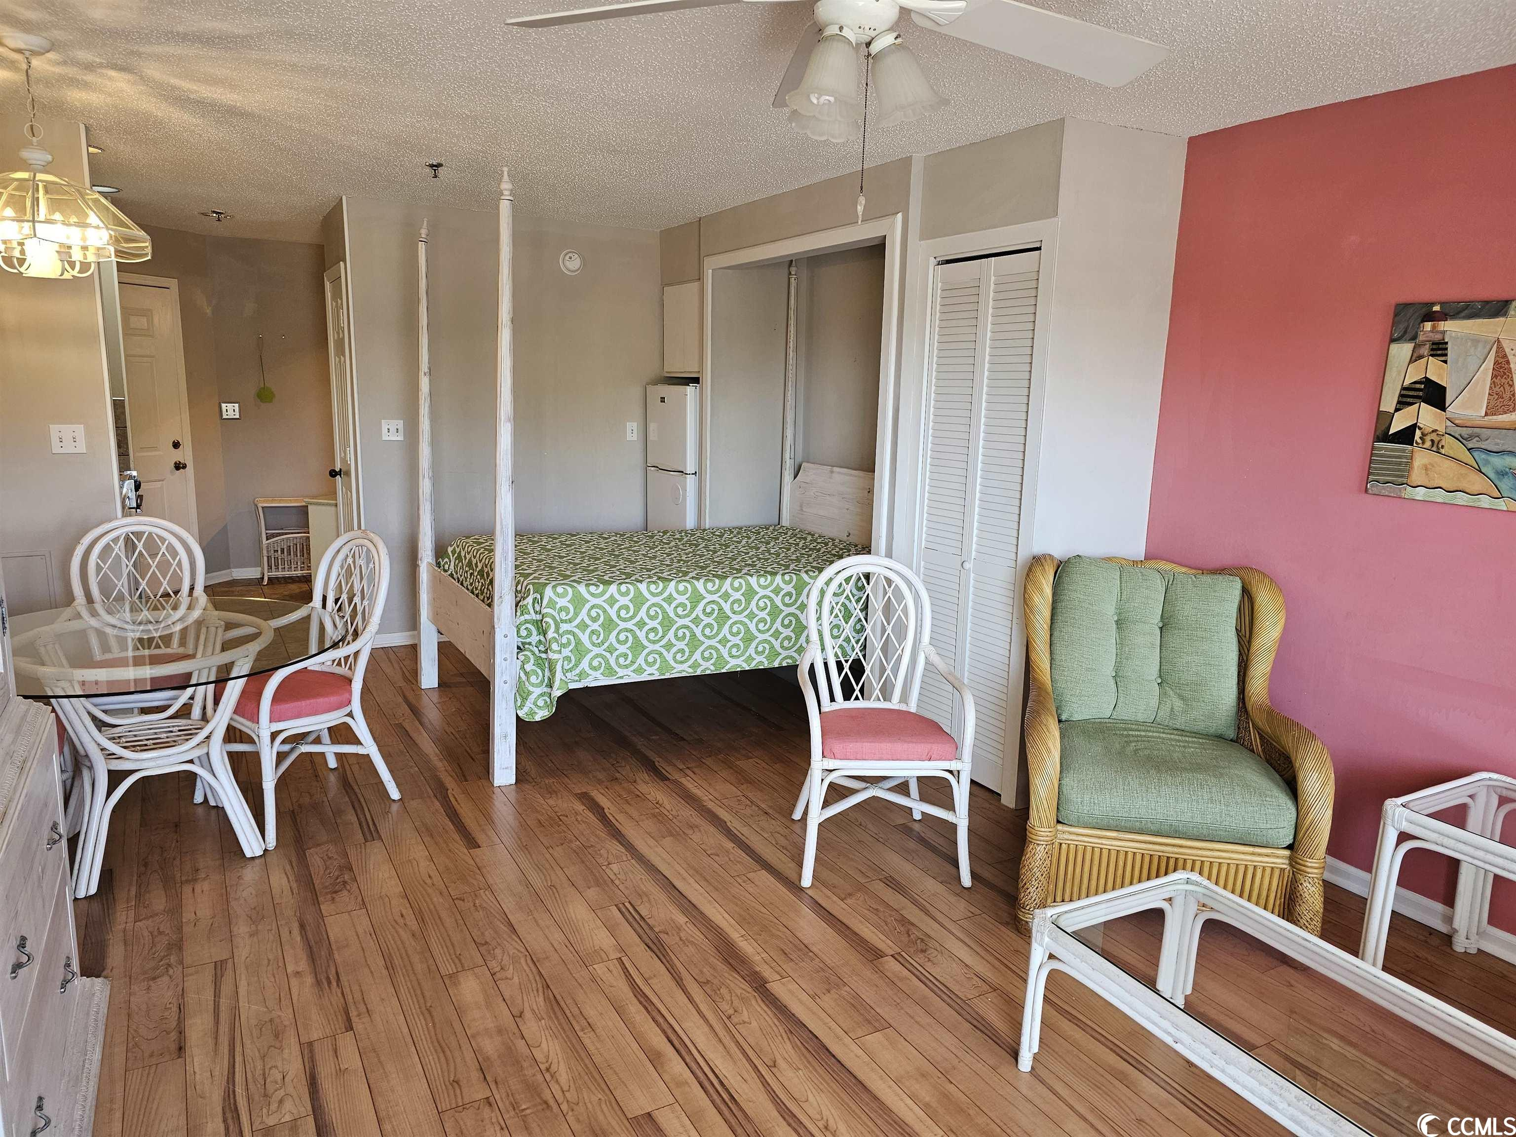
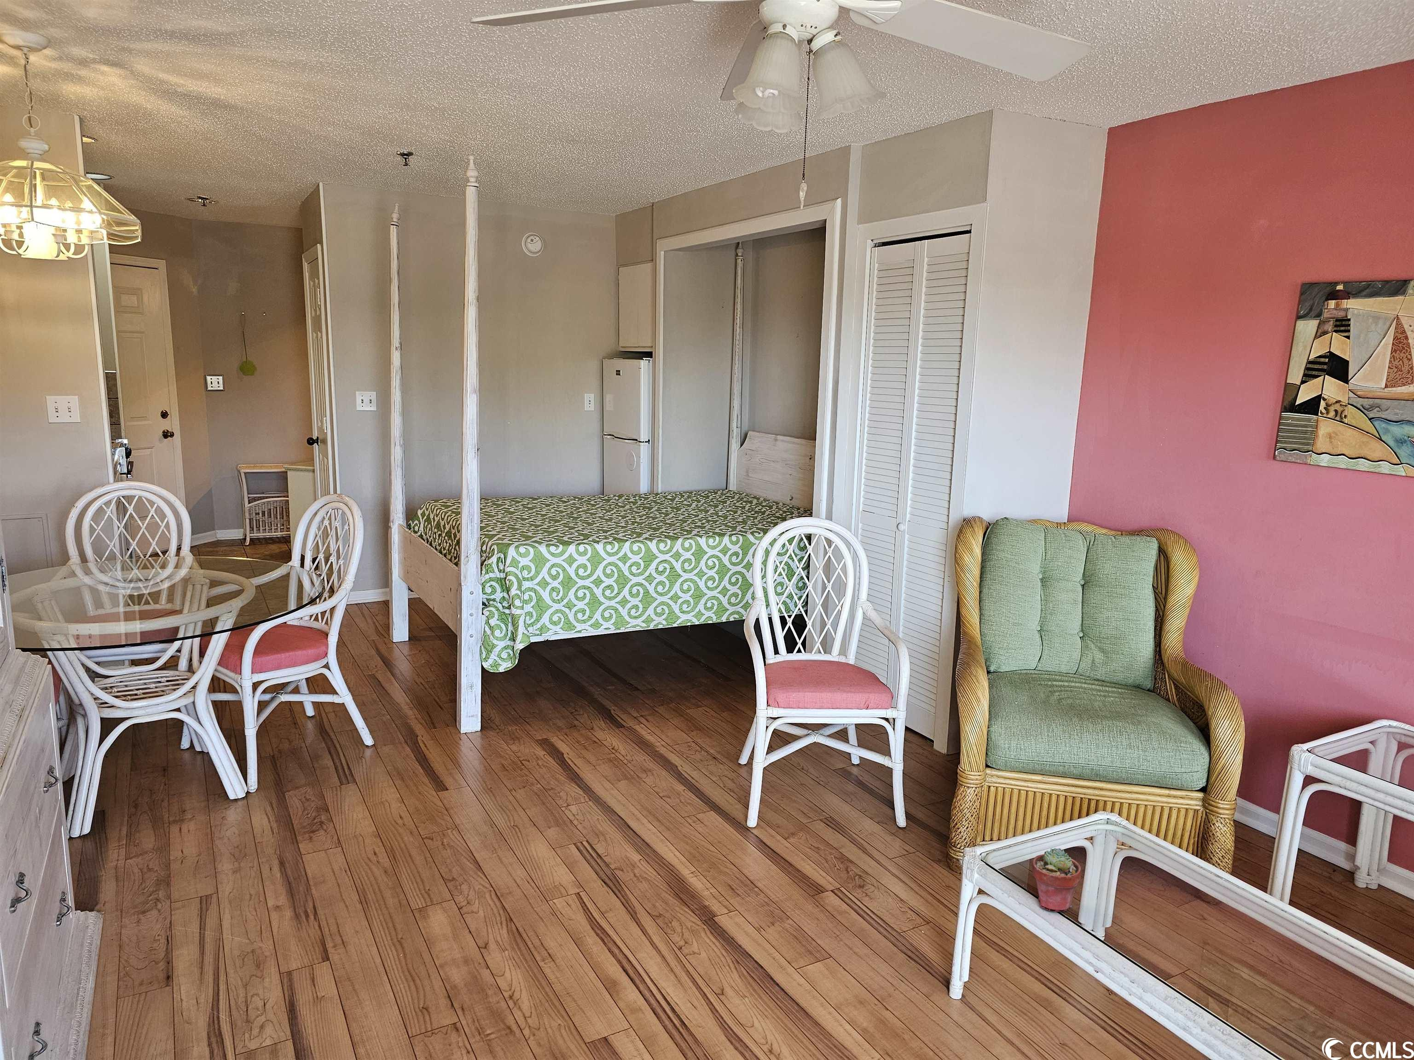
+ potted succulent (1055, 876)
